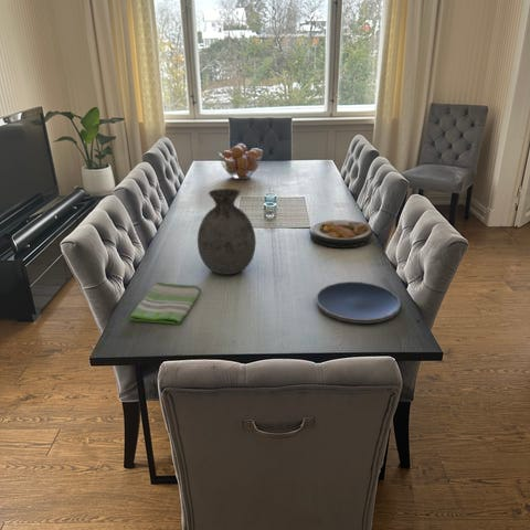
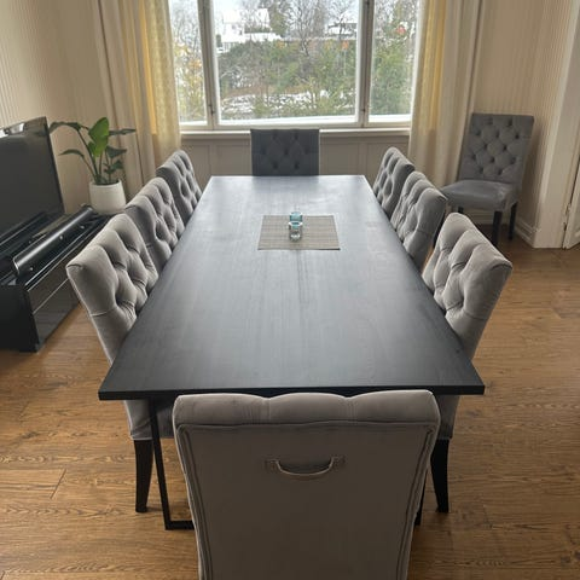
- plate (357, 301)
- vase (225, 232)
- plate (340, 230)
- dish towel (167, 301)
- fruit basket (241, 161)
